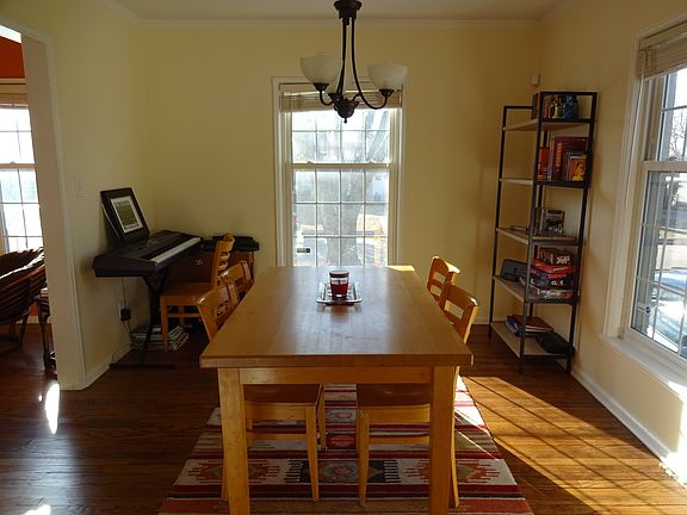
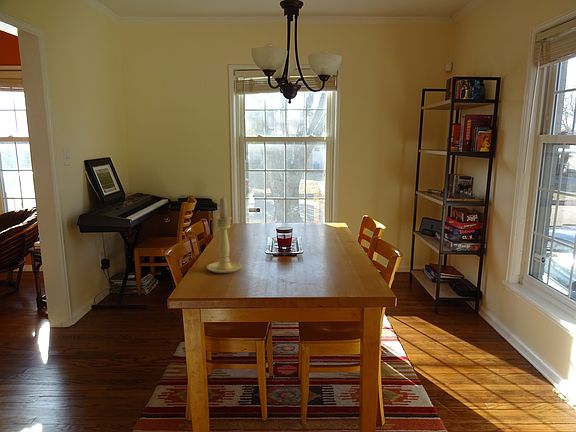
+ candle holder (223, 232)
